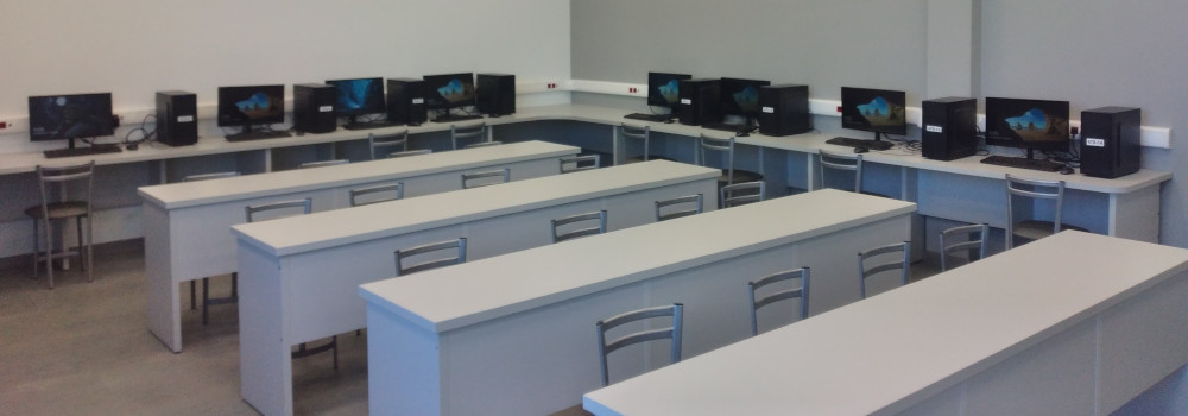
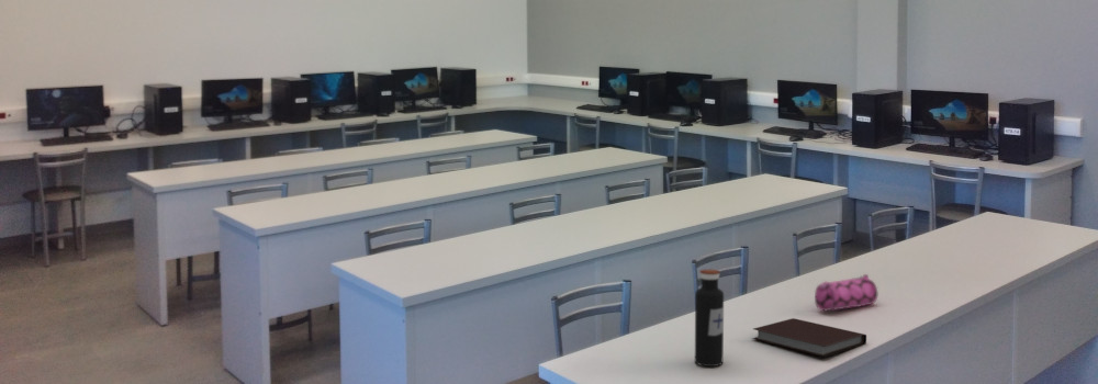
+ pencil case (844, 292)
+ water bottle (708, 317)
+ notebook (808, 336)
